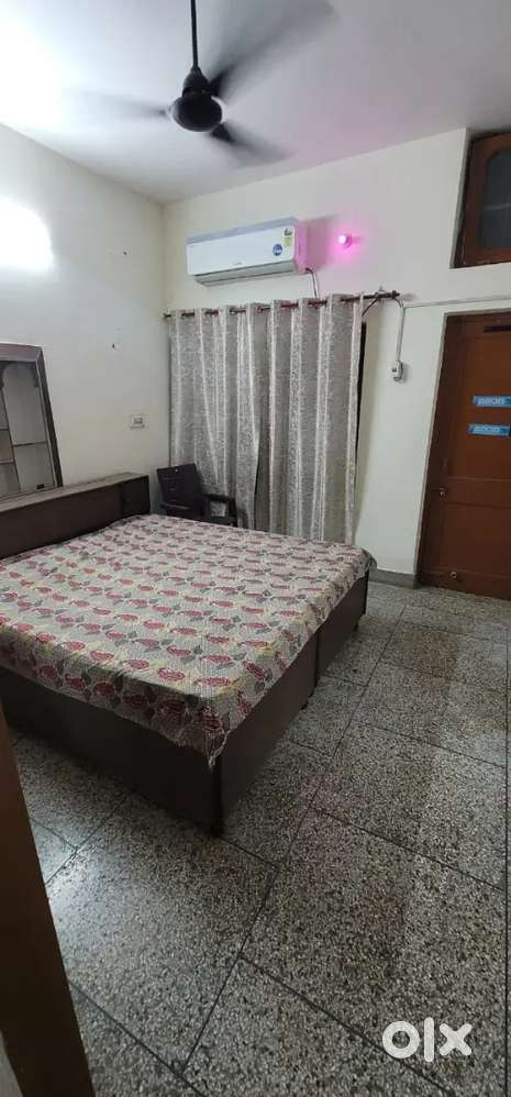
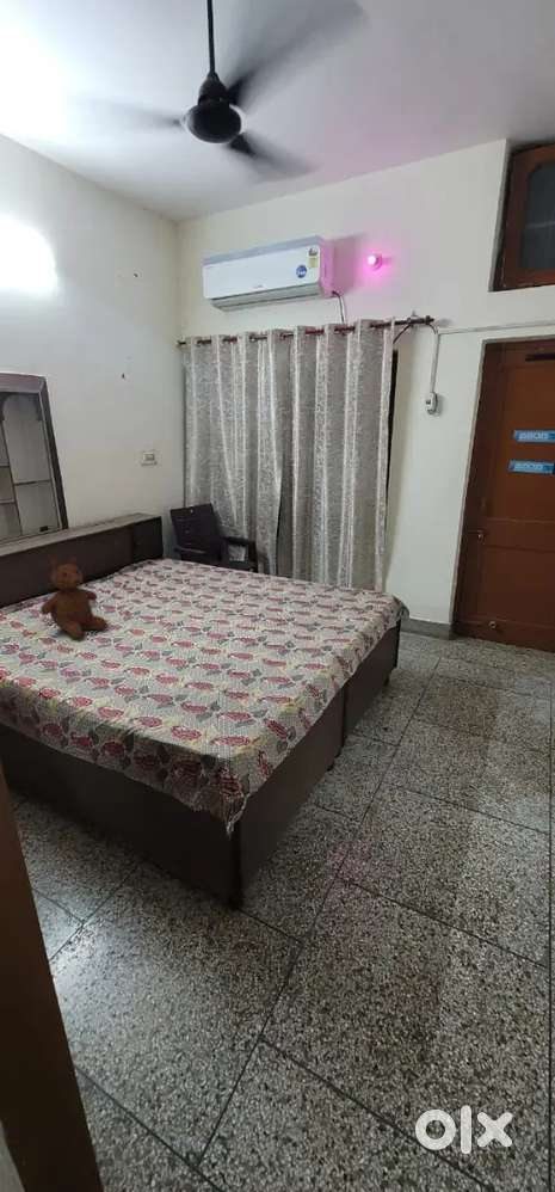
+ teddy bear (74, 595)
